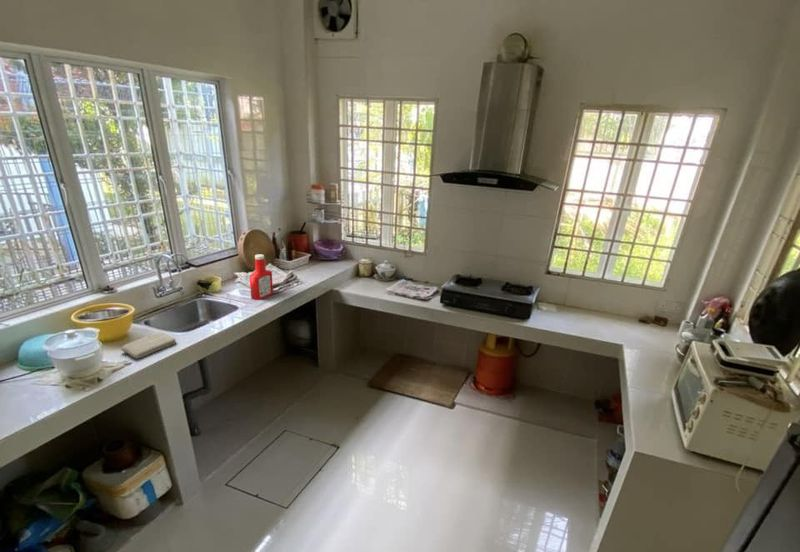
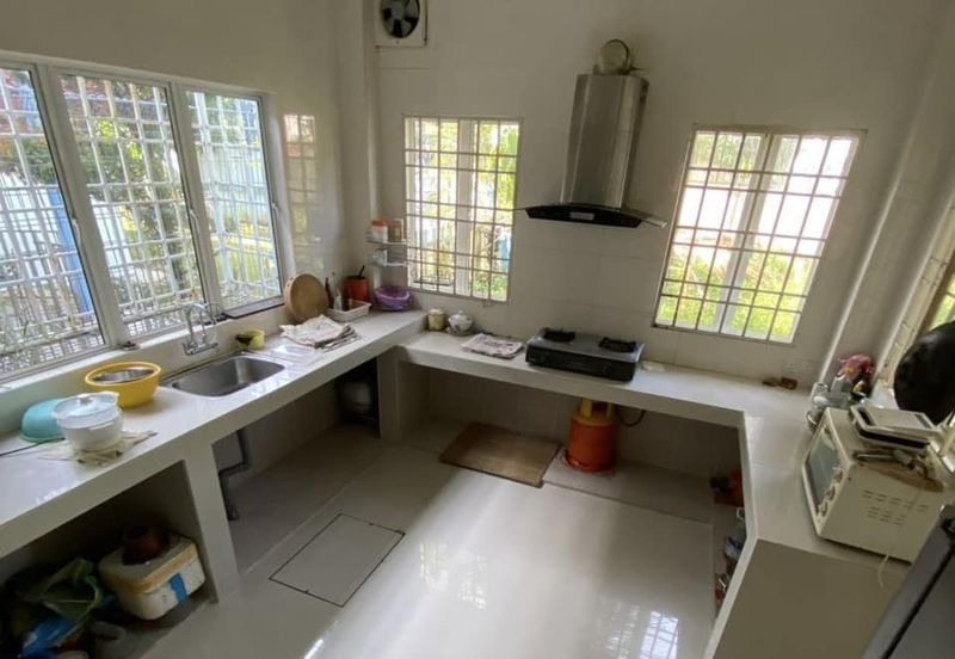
- soap bottle (261, 276)
- washcloth (149, 344)
